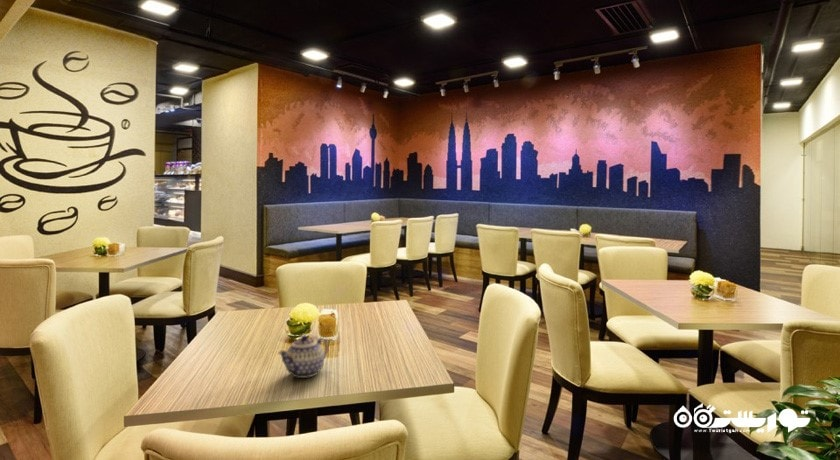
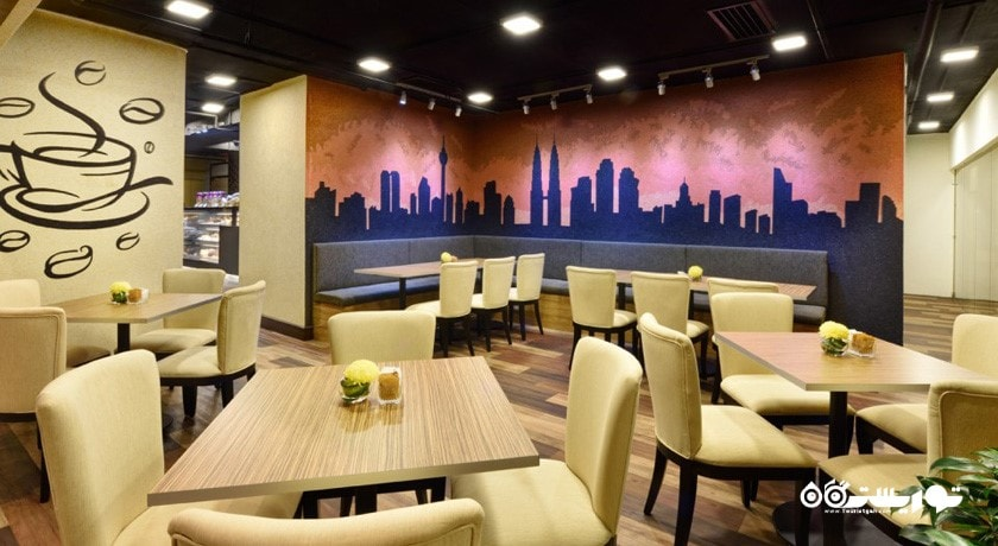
- teapot (304, 354)
